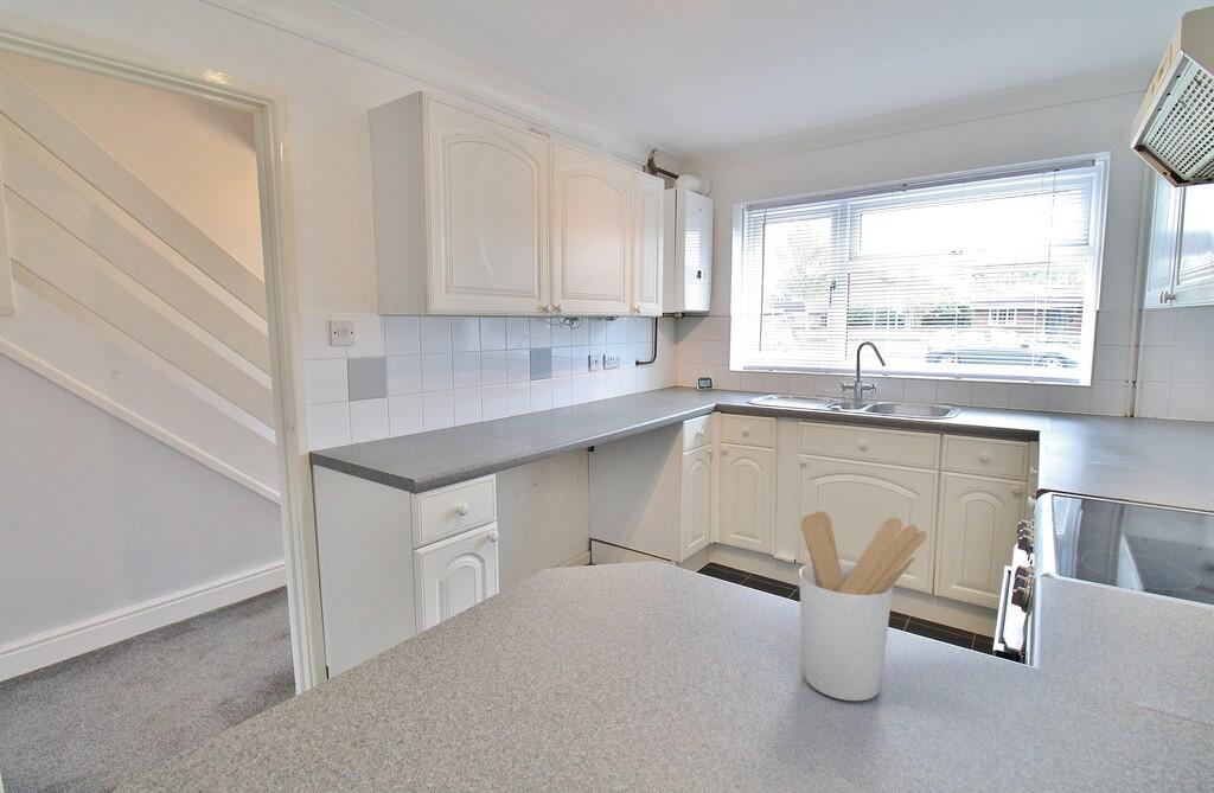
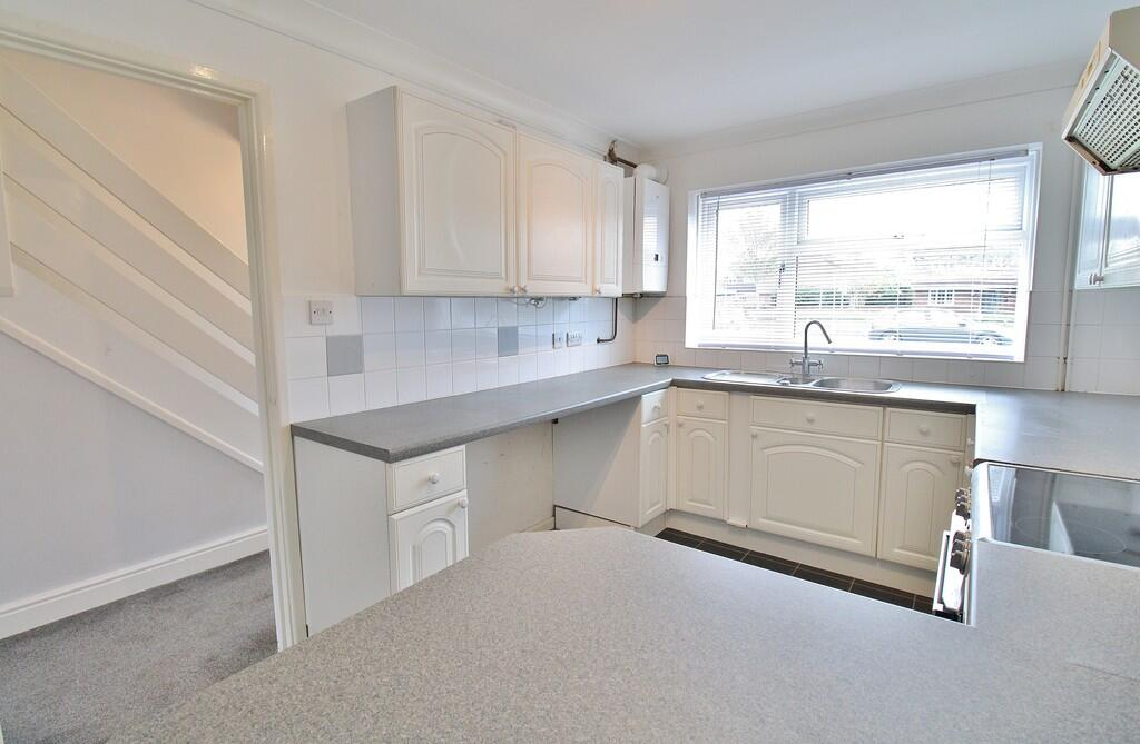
- utensil holder (862, 599)
